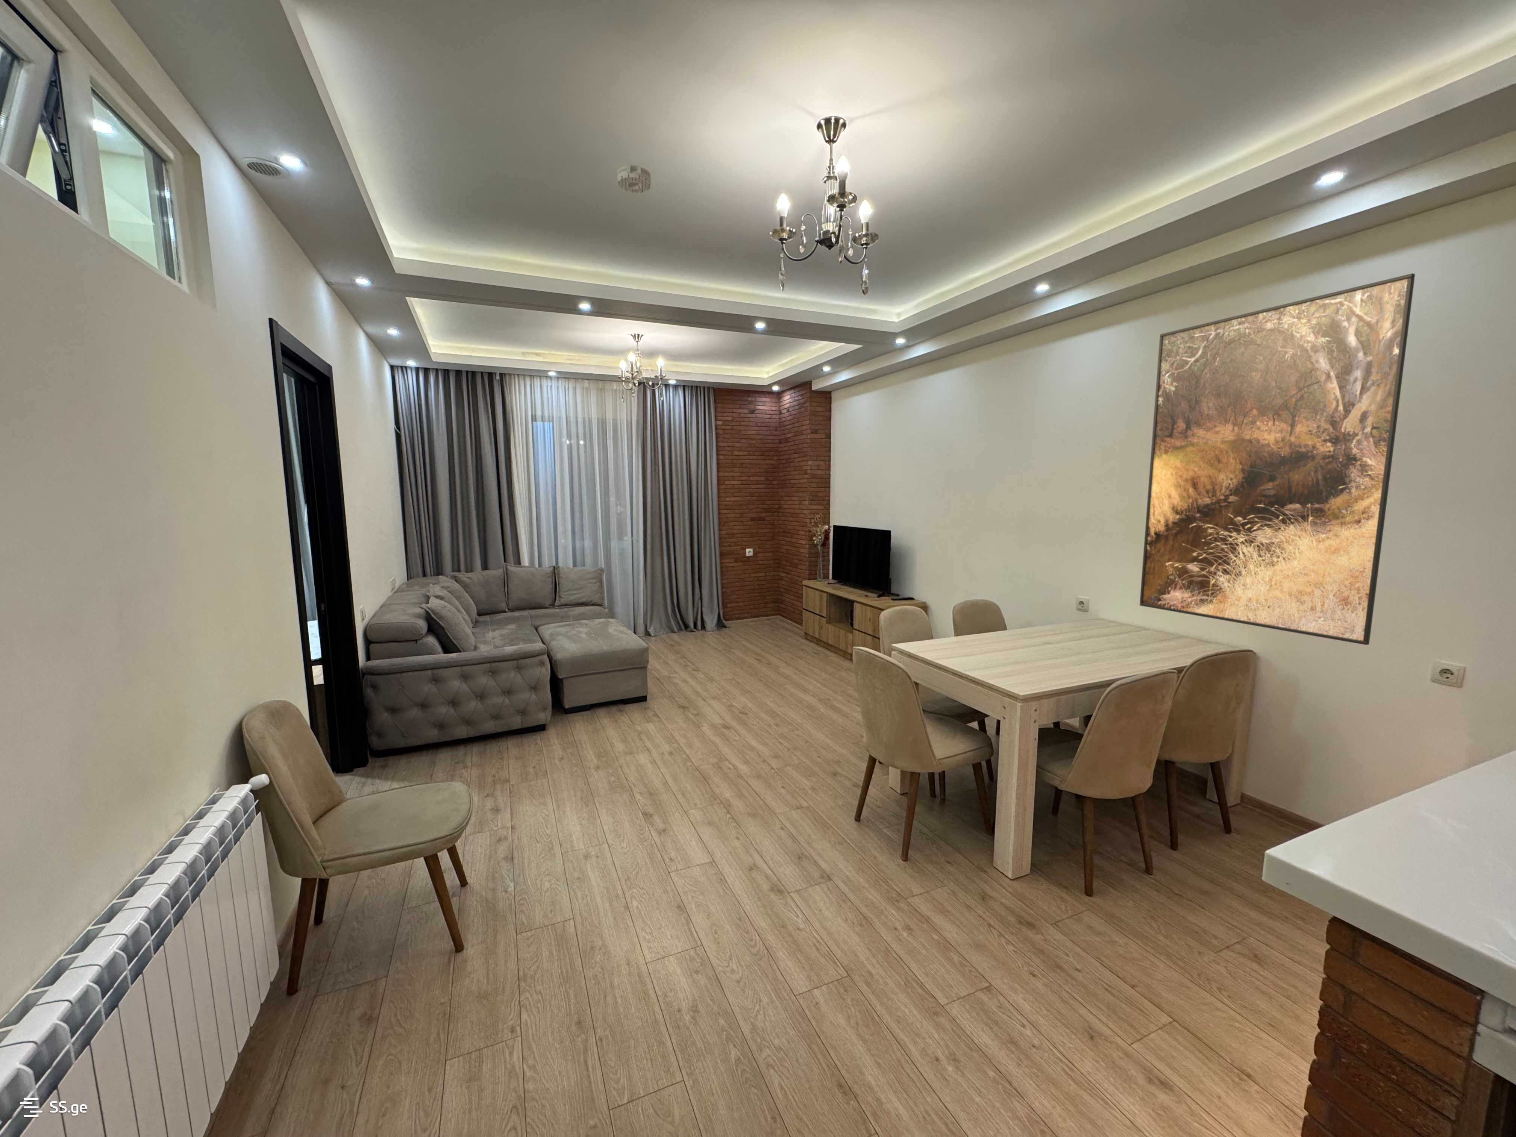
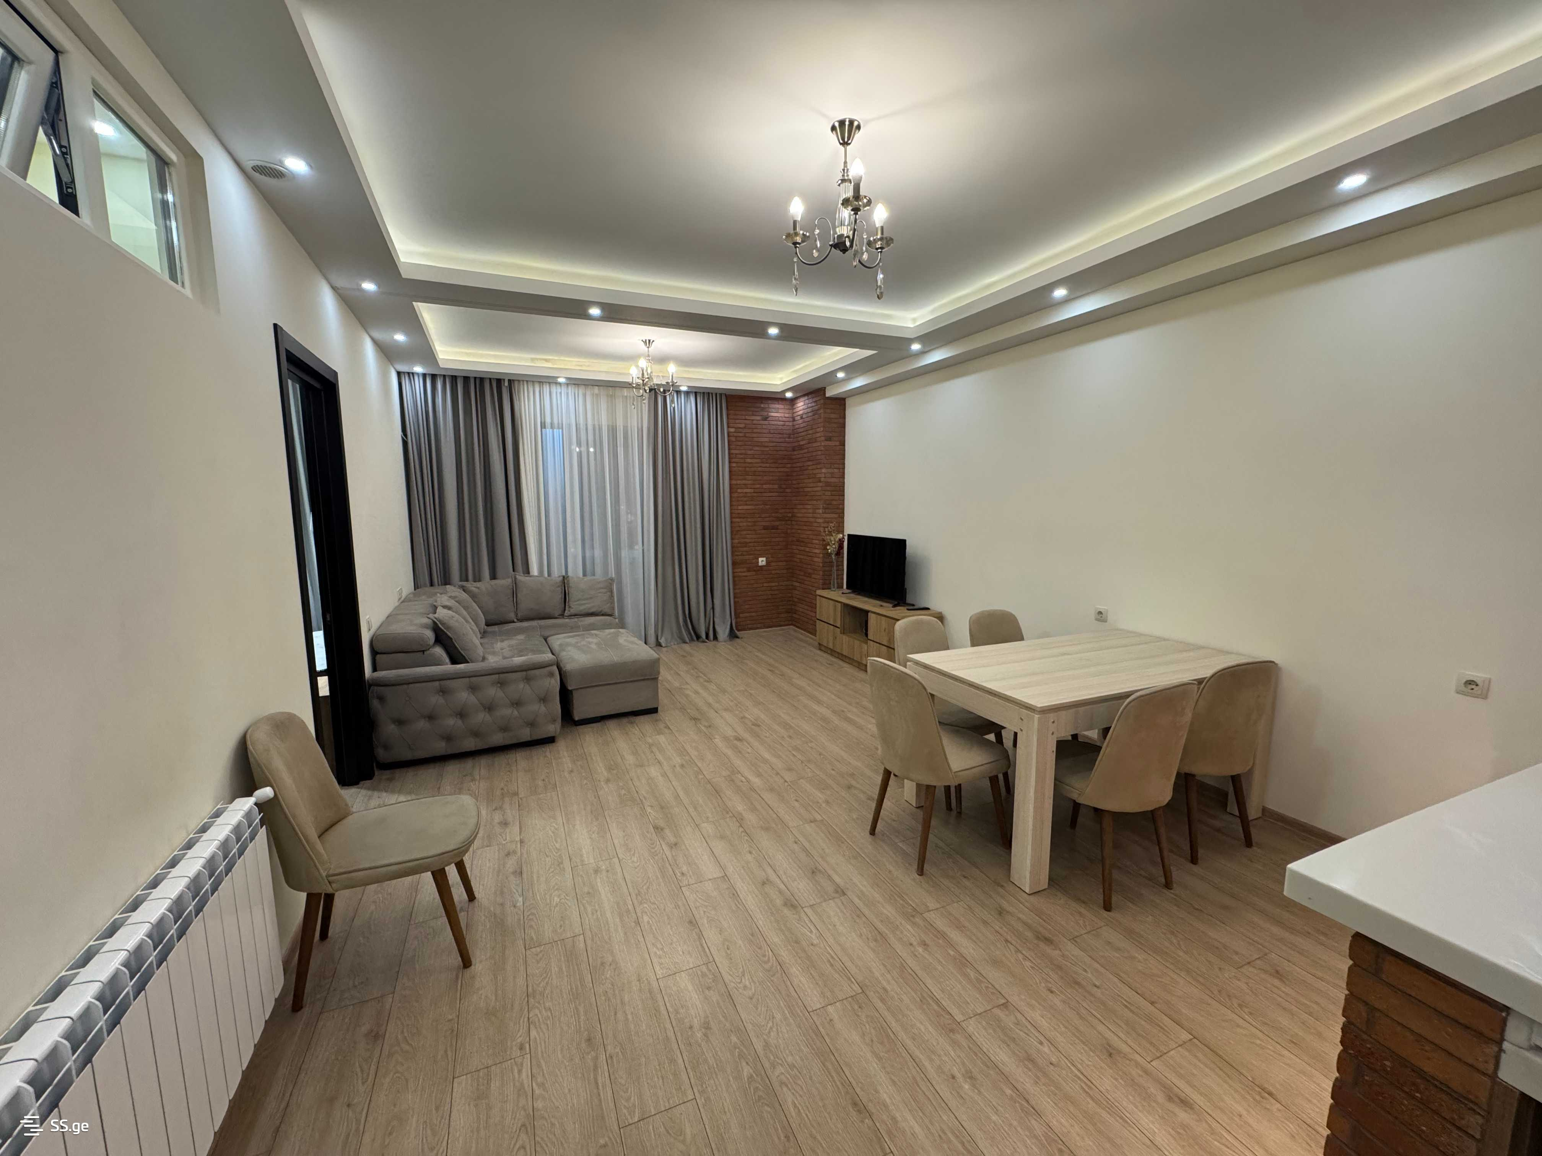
- smoke detector (634, 178)
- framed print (1252, 471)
